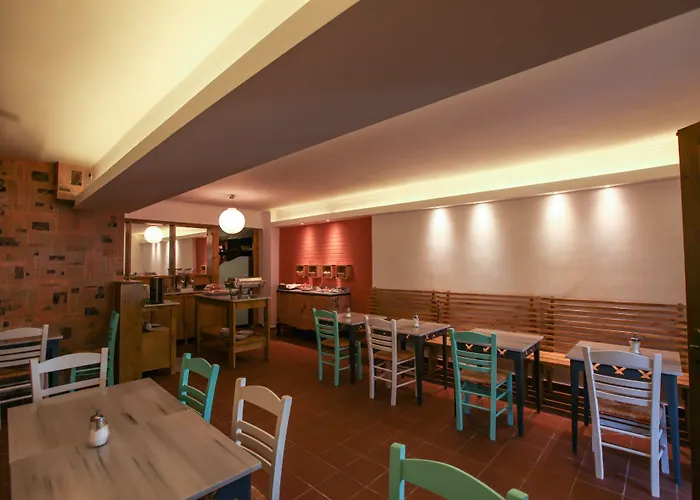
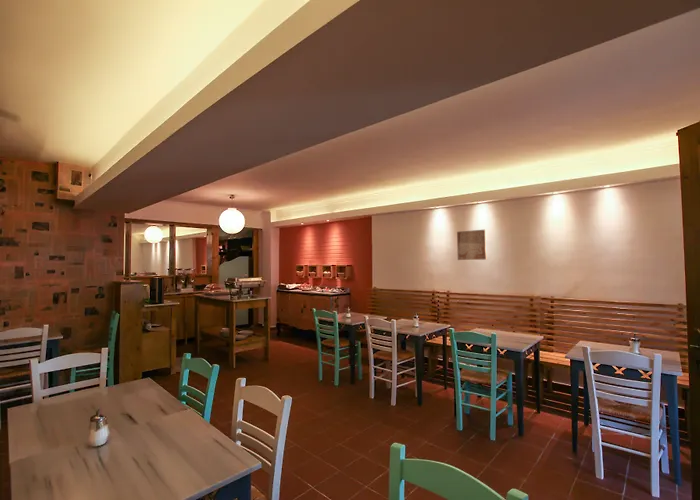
+ wall art (471, 245)
